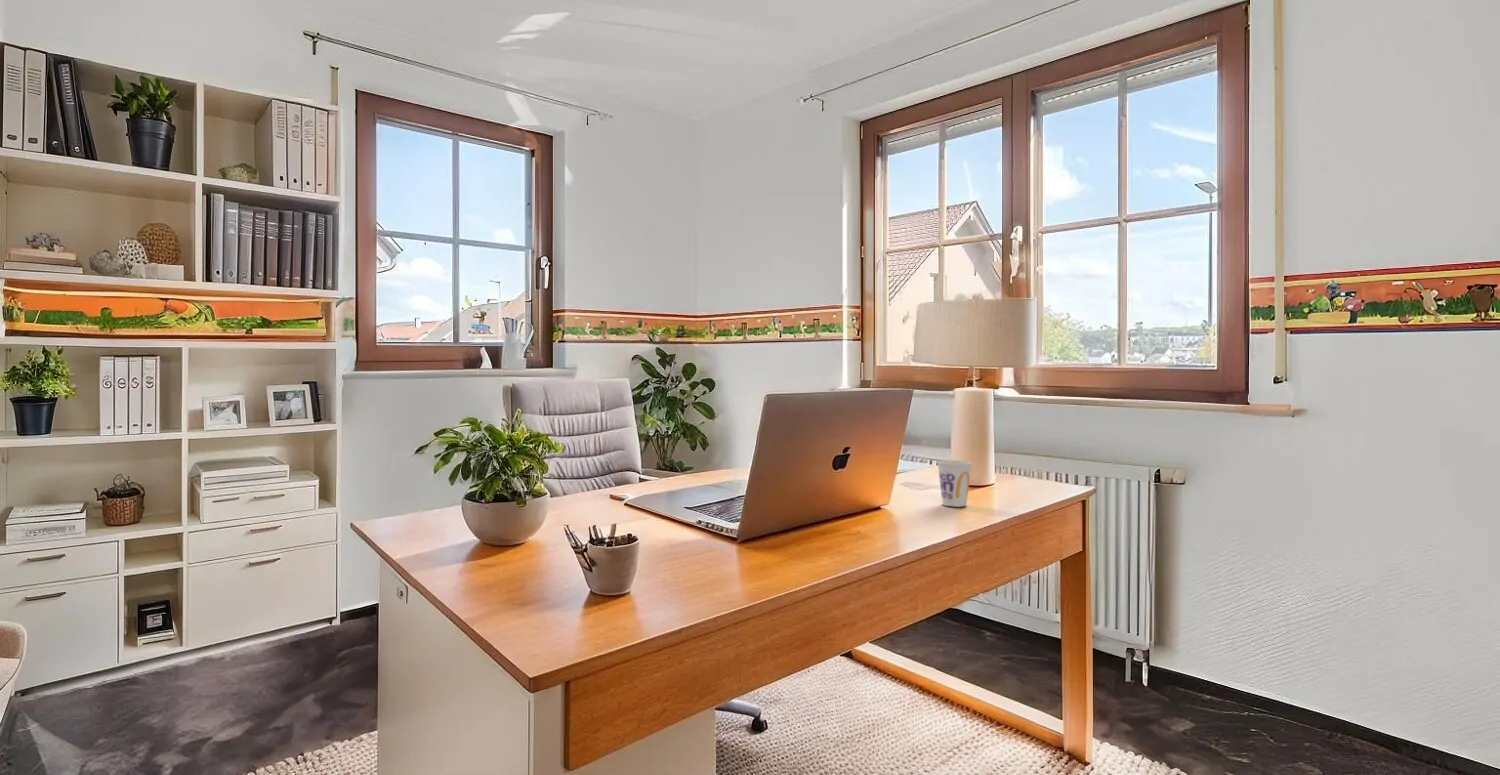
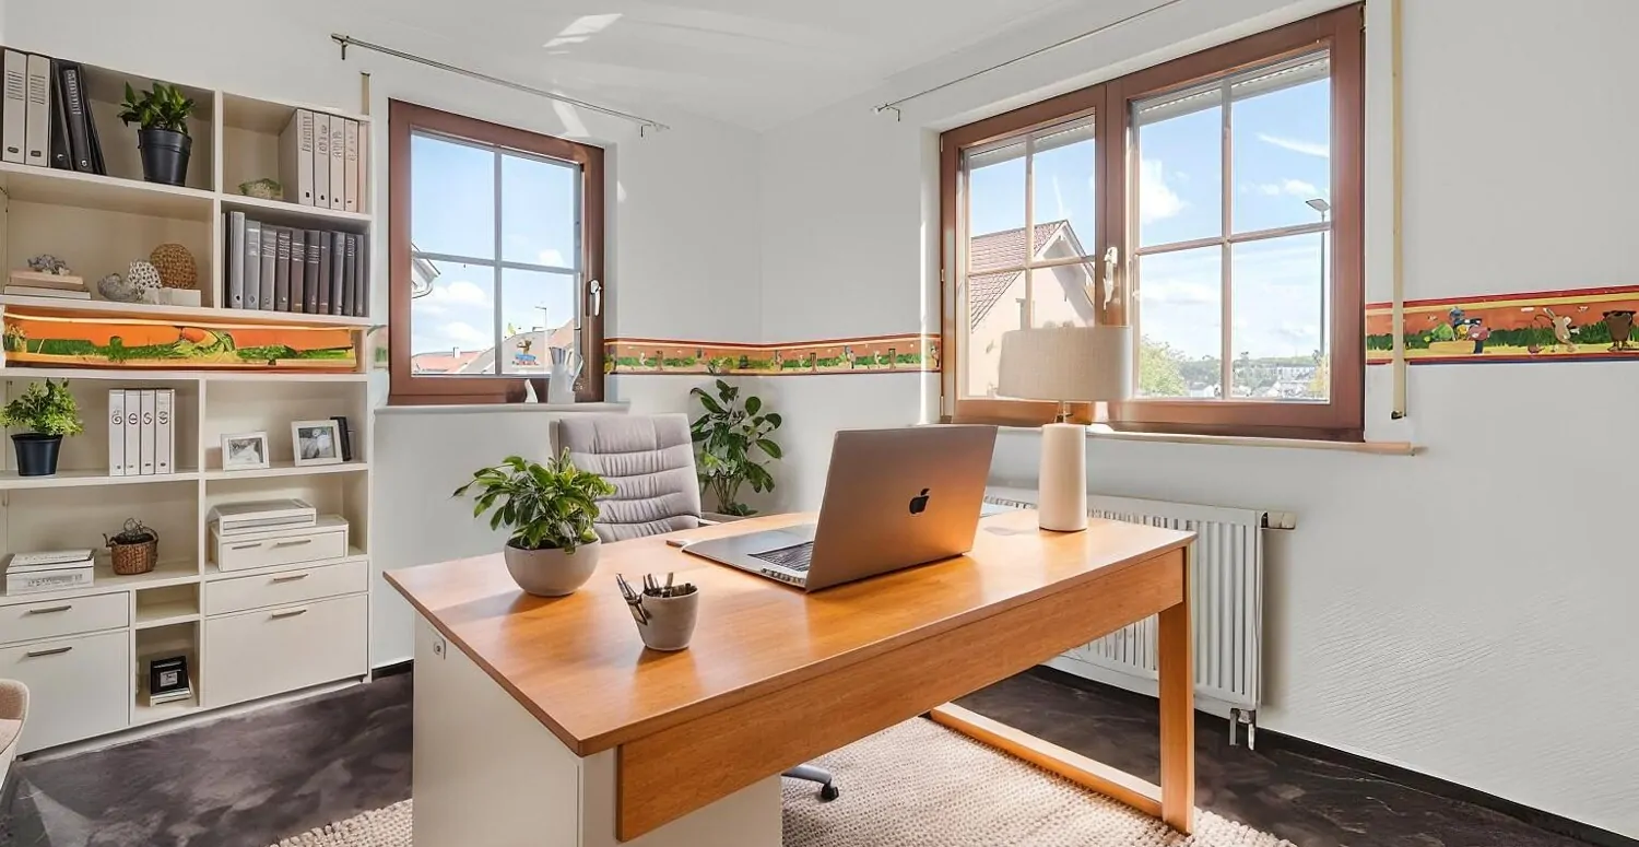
- cup (954, 483)
